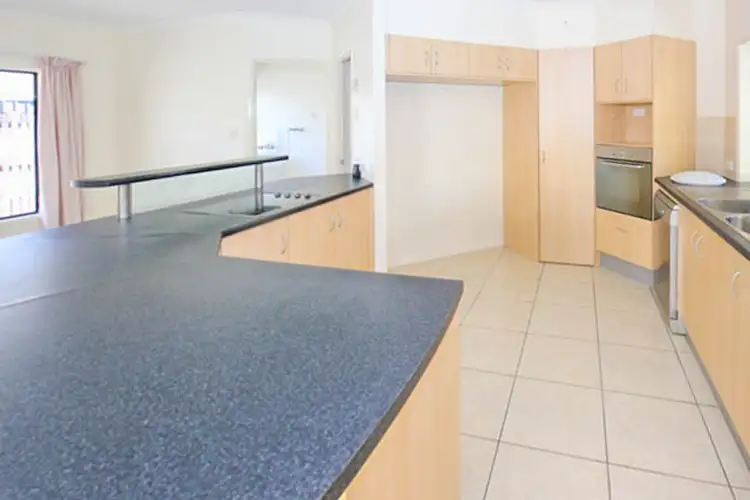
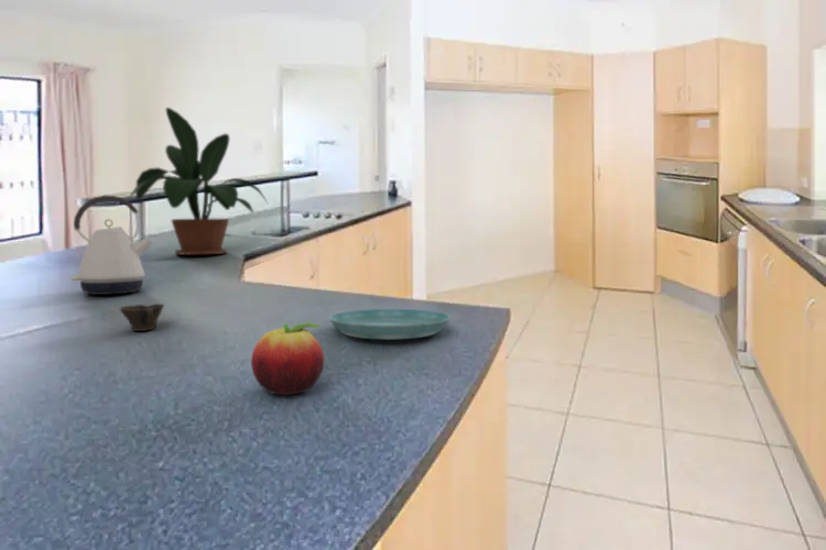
+ fruit (287, 356)
+ kettle (112, 243)
+ saucer (390, 323)
+ cup (142, 317)
+ potted plant (196, 184)
